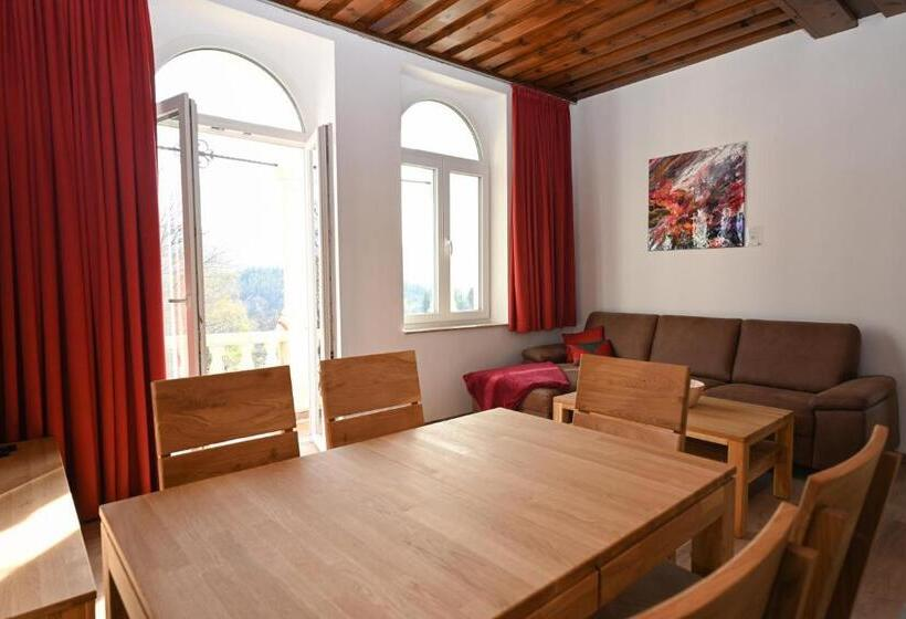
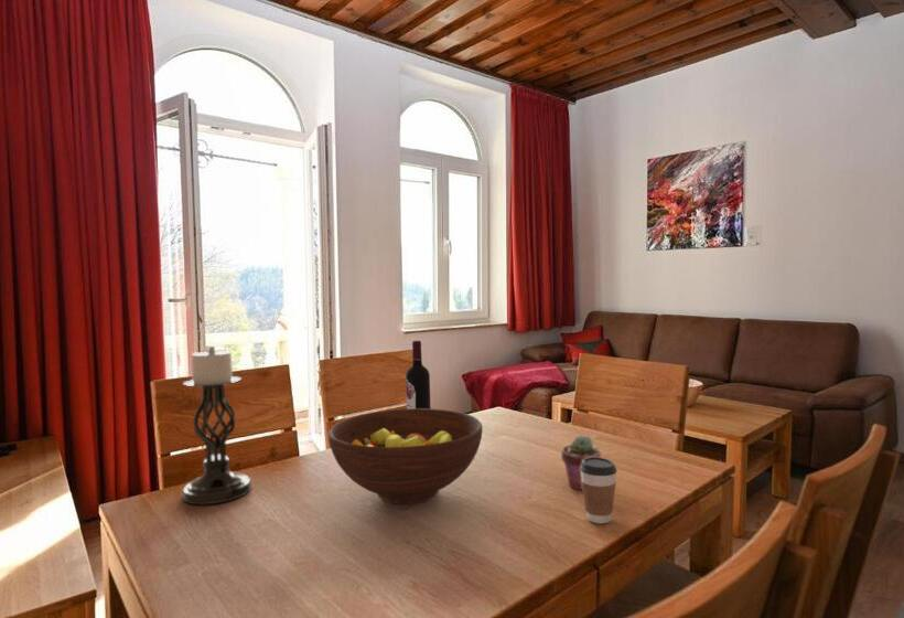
+ candle holder (216, 422)
+ potted succulent (581, 460)
+ coffee cup (599, 490)
+ fruit bowl (407, 460)
+ wine bottle (418, 387)
